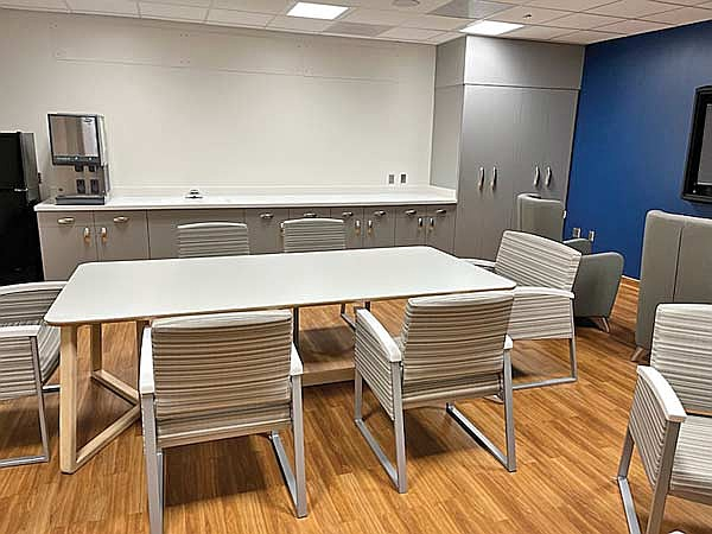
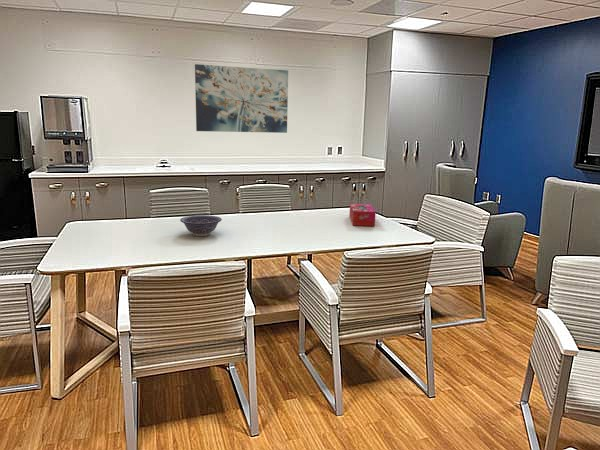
+ tissue box (361, 214)
+ wall art (243, 100)
+ decorative bowl (201, 226)
